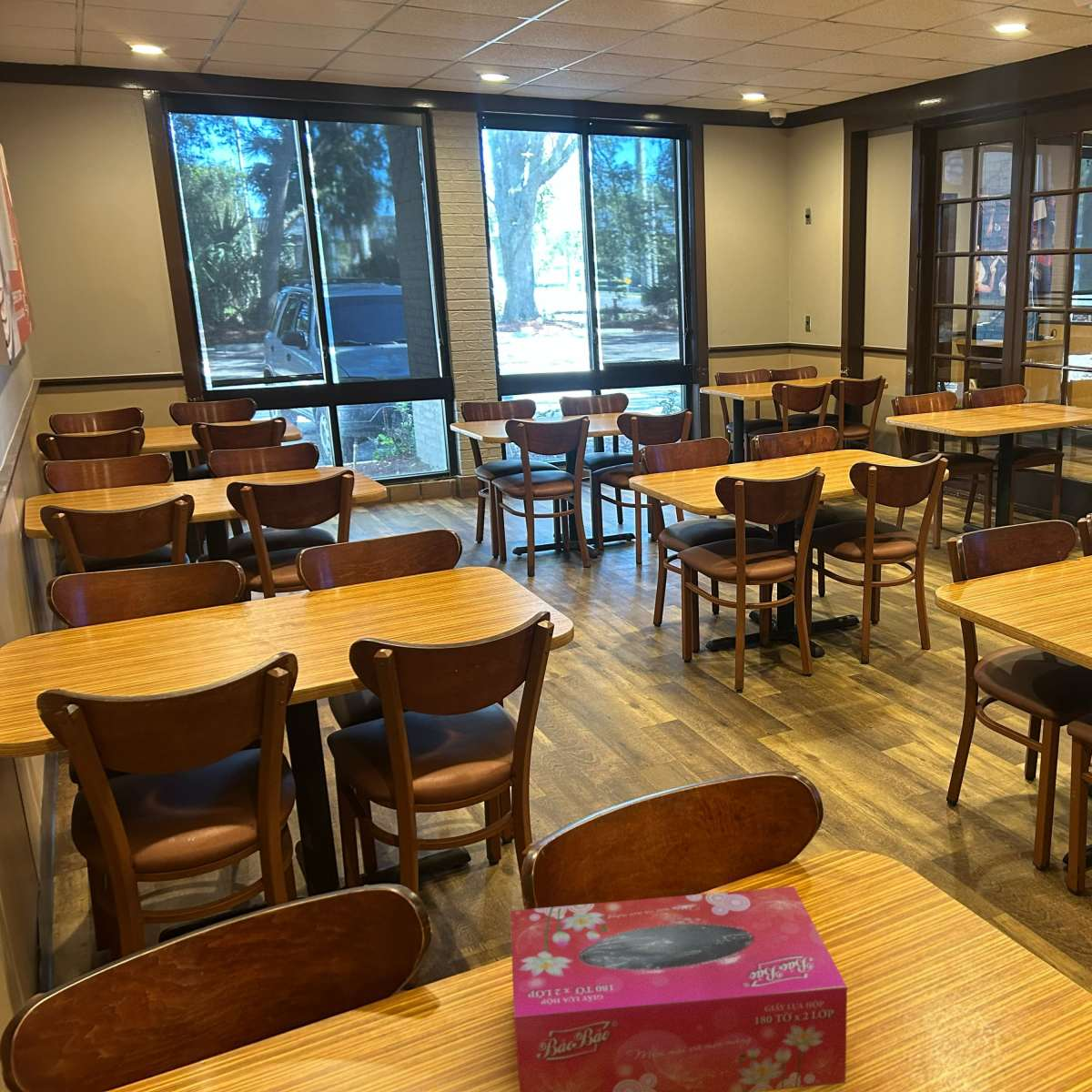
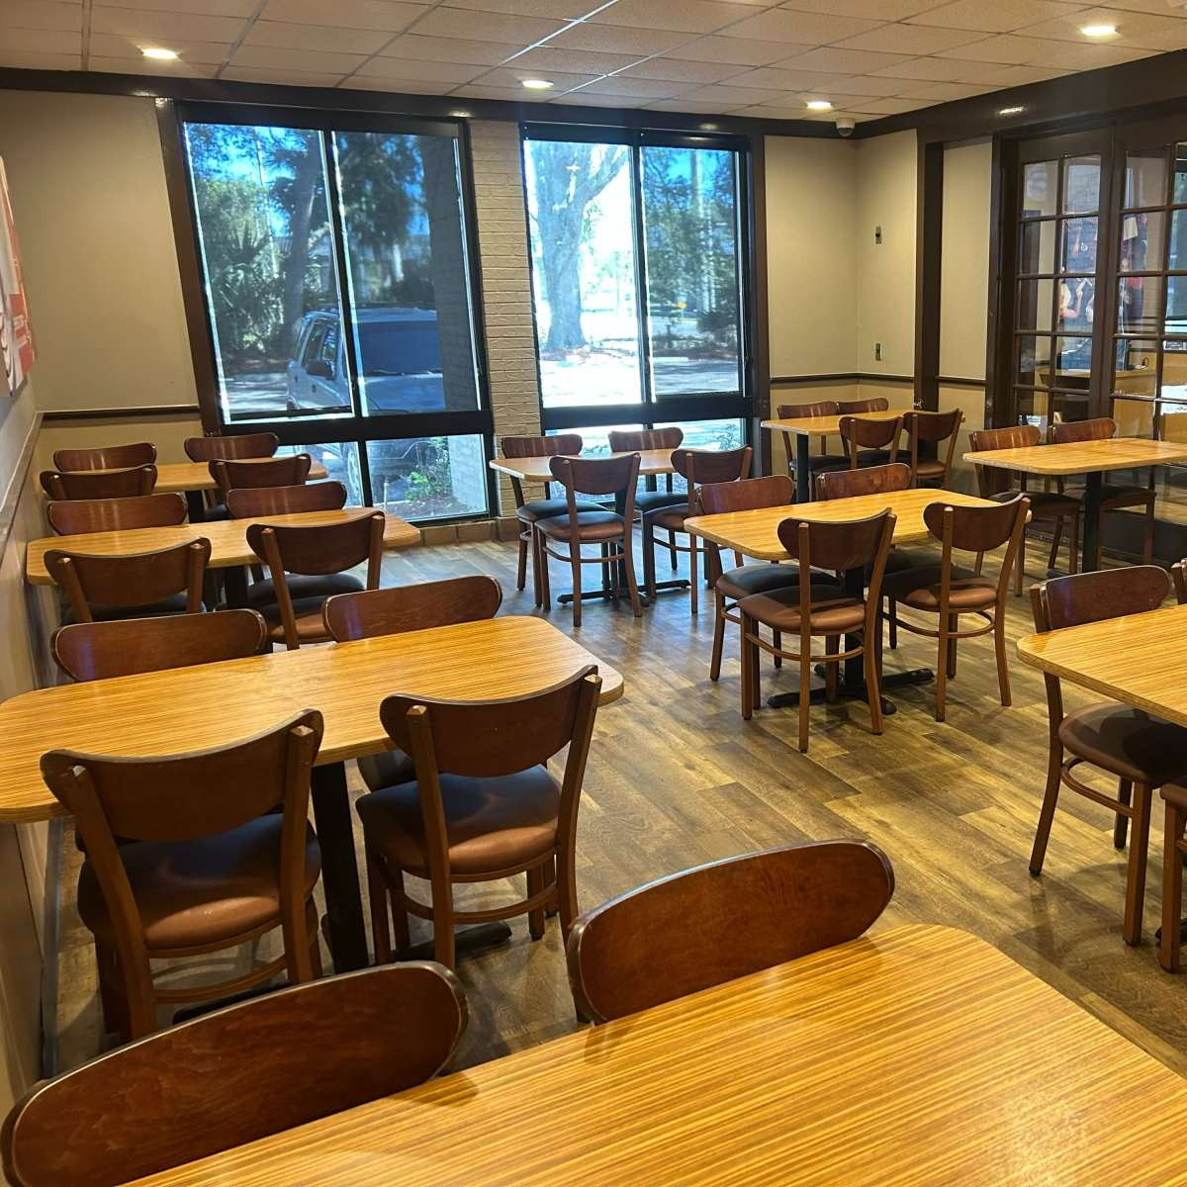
- tissue box (667, 991)
